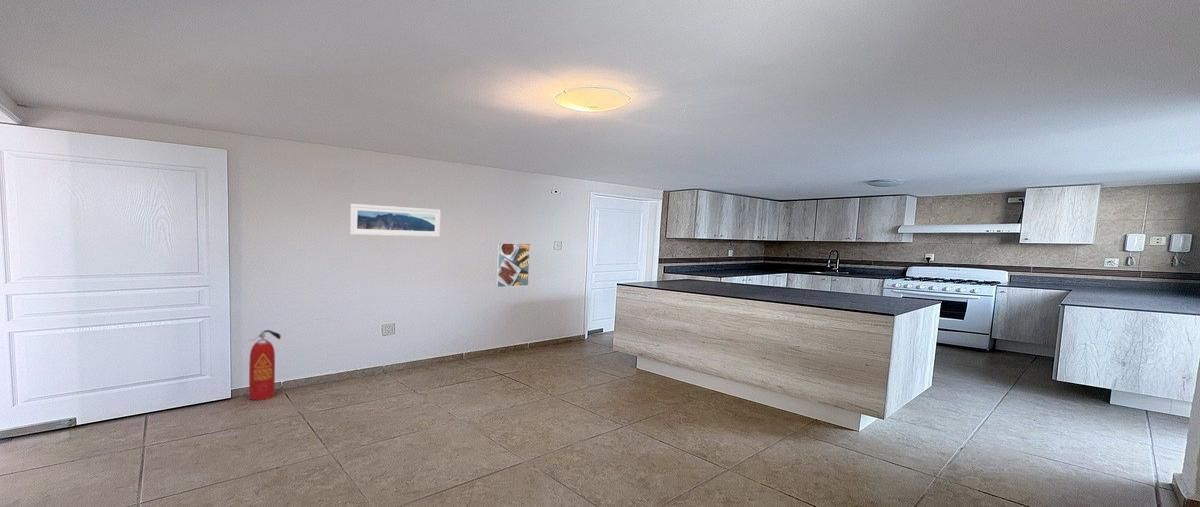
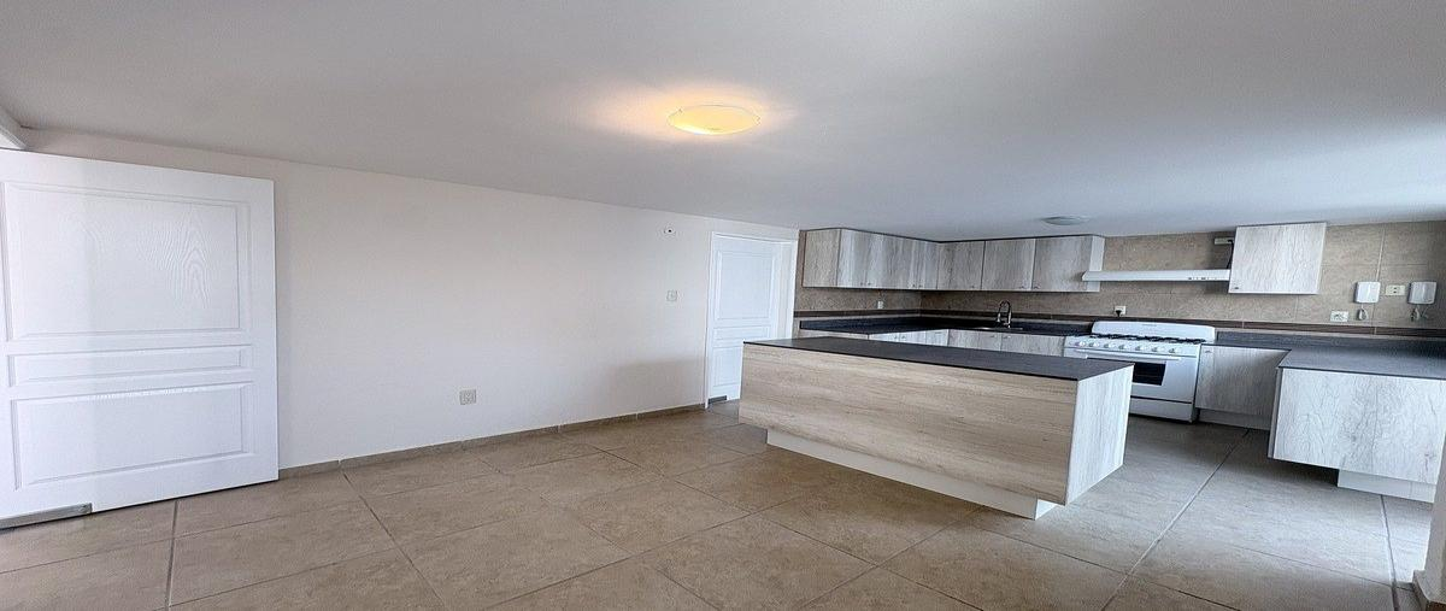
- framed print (397, 221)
- fire extinguisher (264, 363)
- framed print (513, 264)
